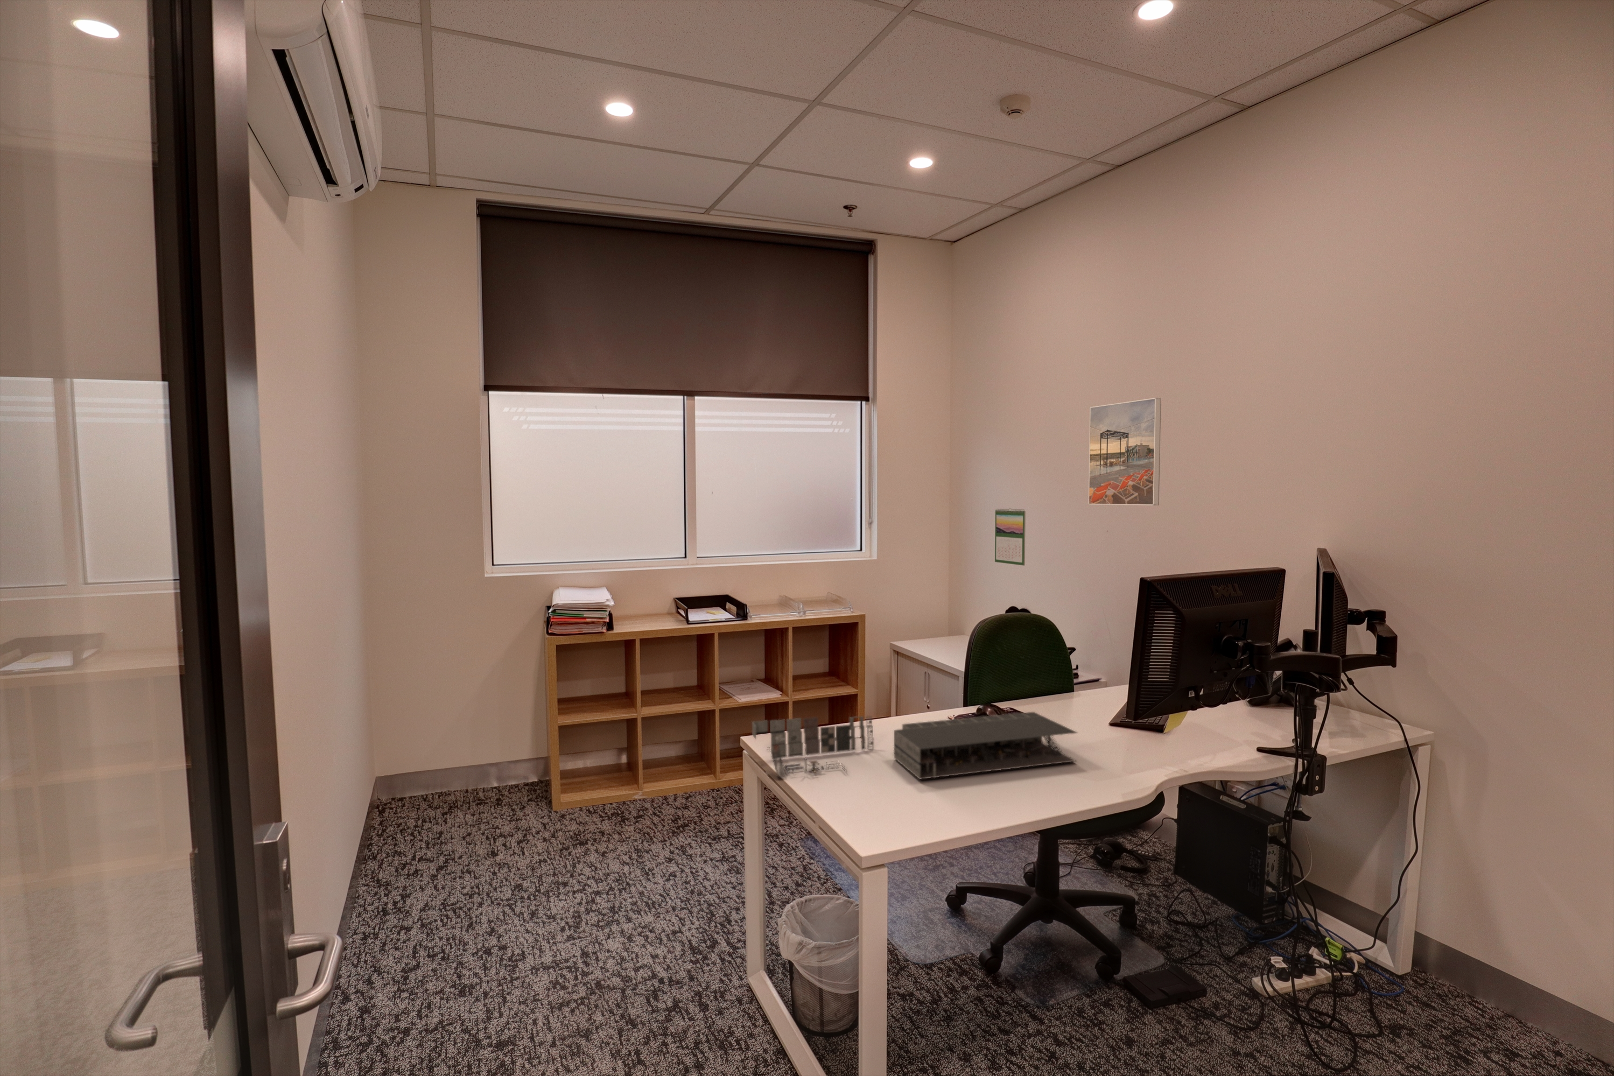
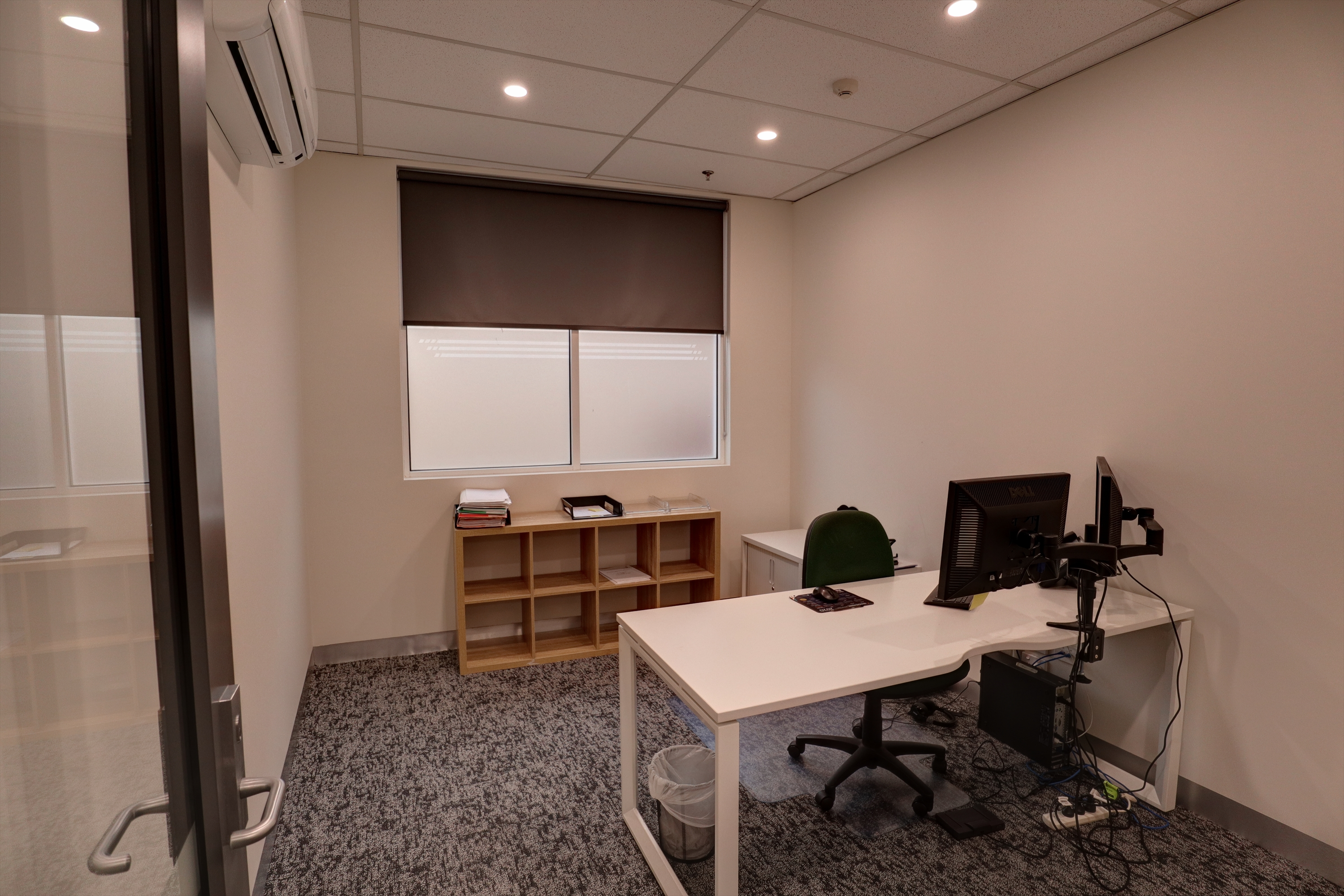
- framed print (1123, 454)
- calendar (1010, 536)
- architectural model (913, 741)
